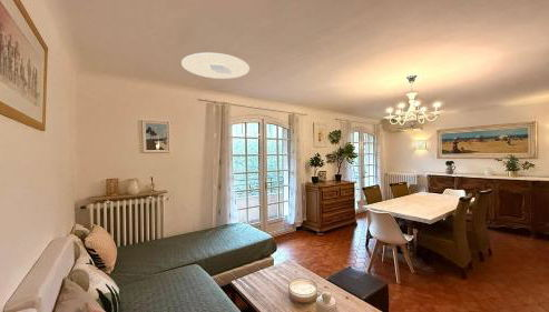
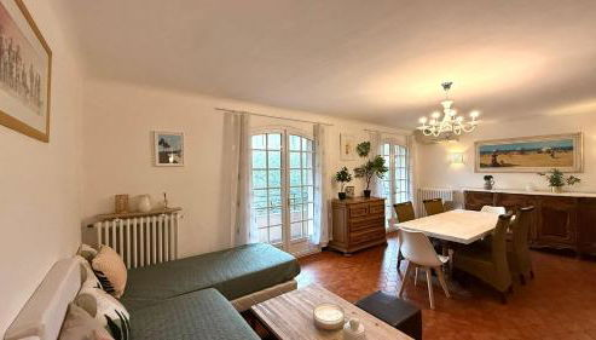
- ceiling light (216, 63)
